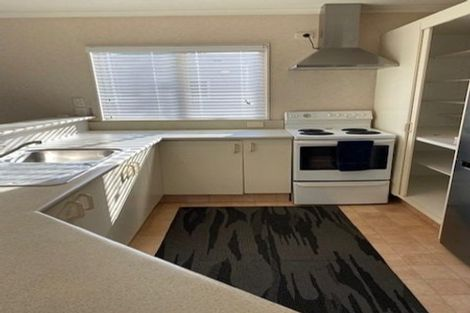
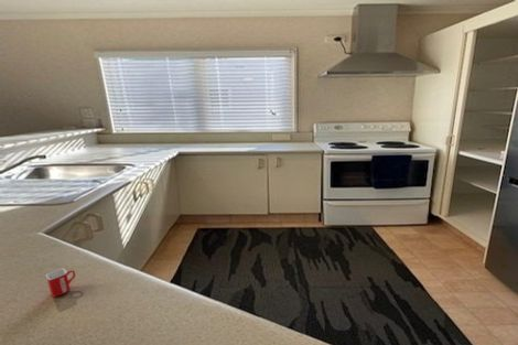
+ mug (50, 290)
